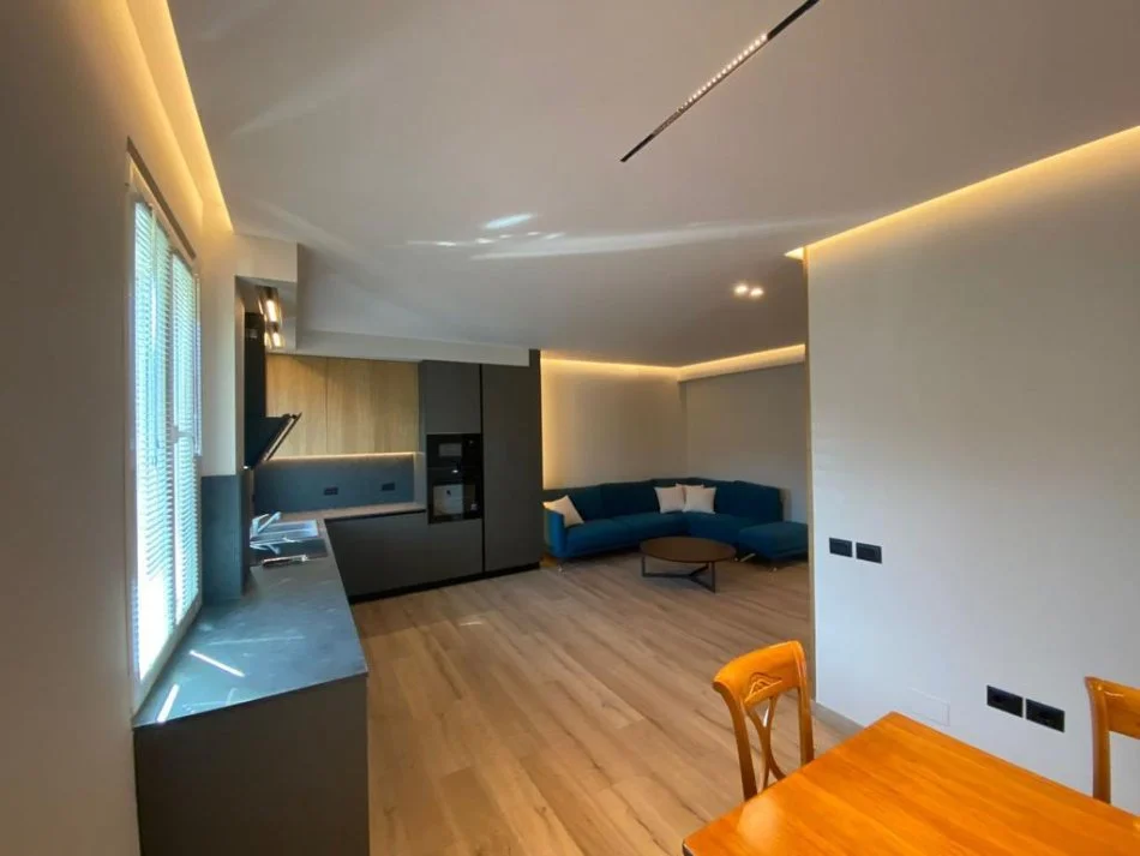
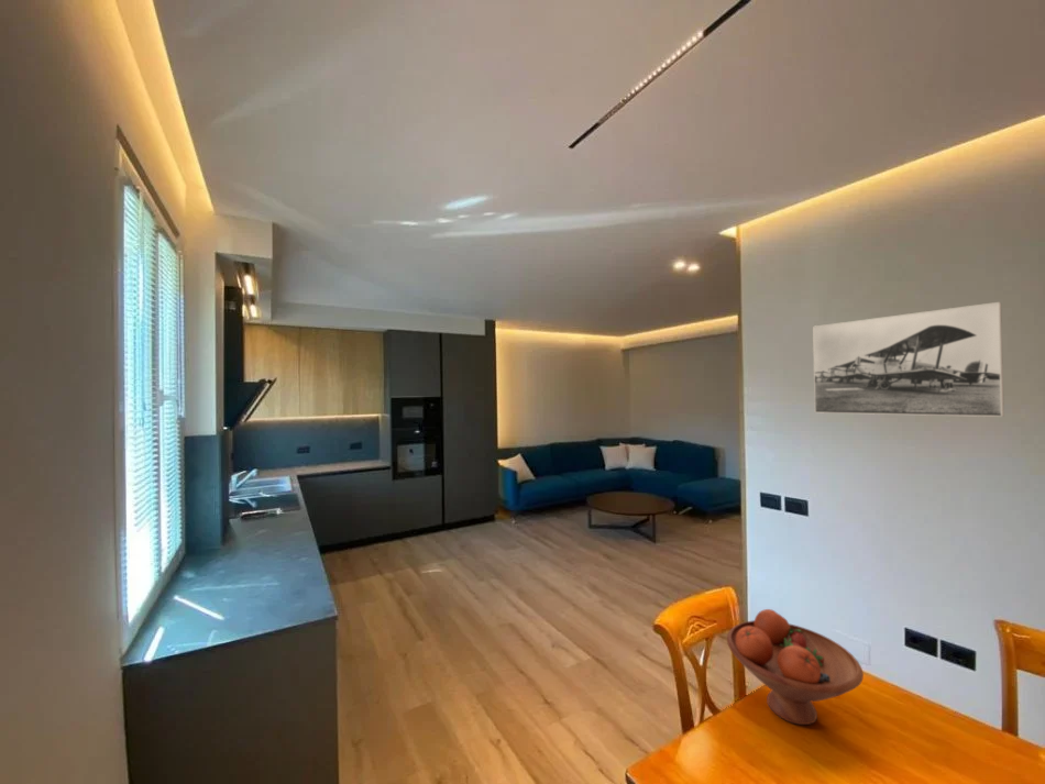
+ fruit bowl (790, 667)
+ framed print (894, 365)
